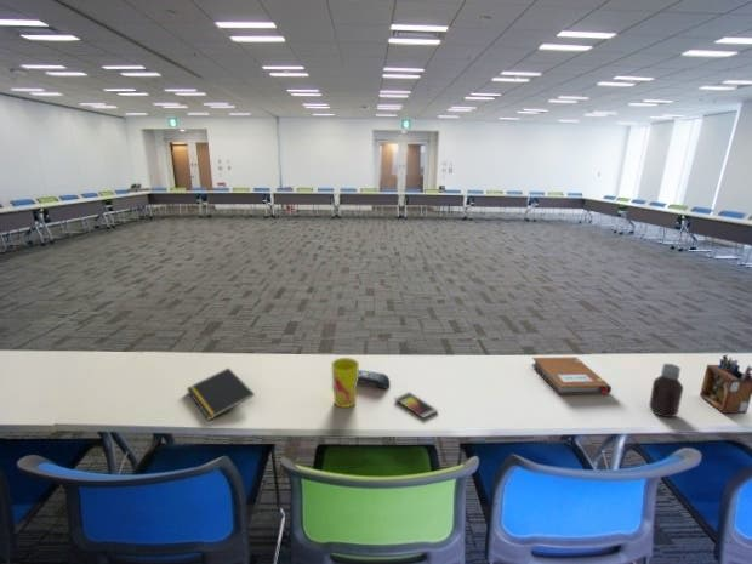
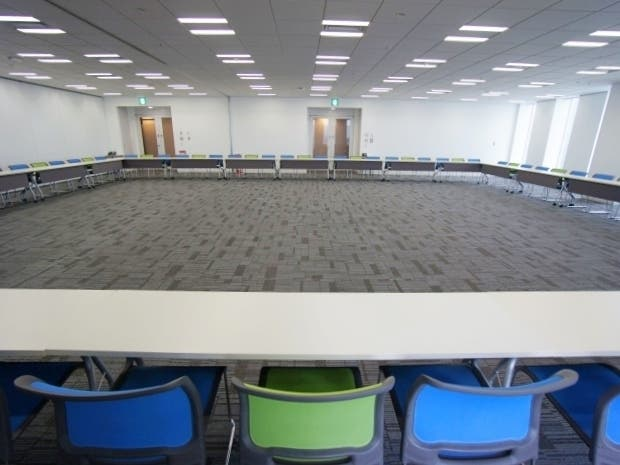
- notebook (570, 375)
- notepad (220, 392)
- bottle (667, 389)
- desk organizer (728, 382)
- remote control (361, 376)
- cup (344, 382)
- smartphone (415, 404)
